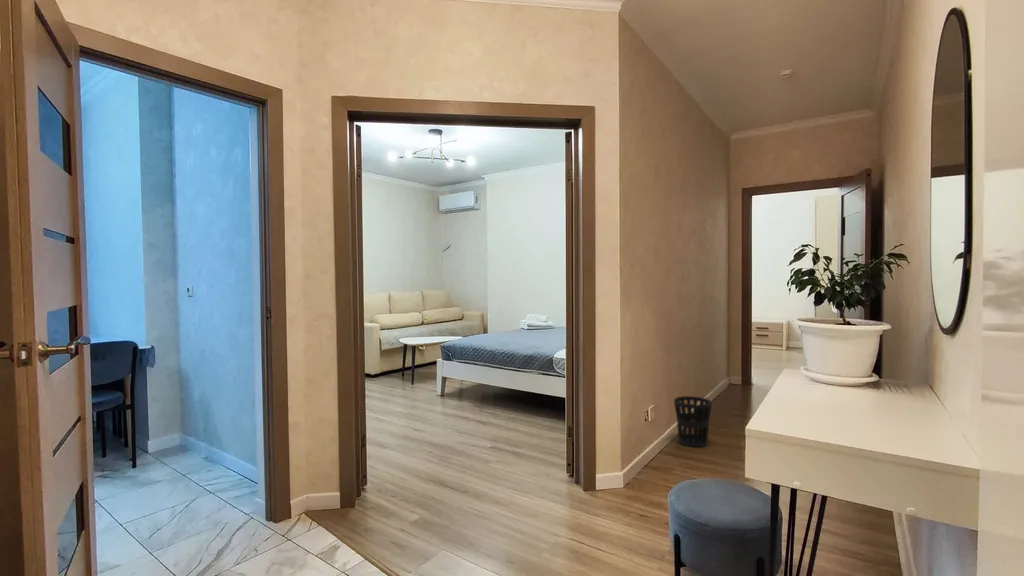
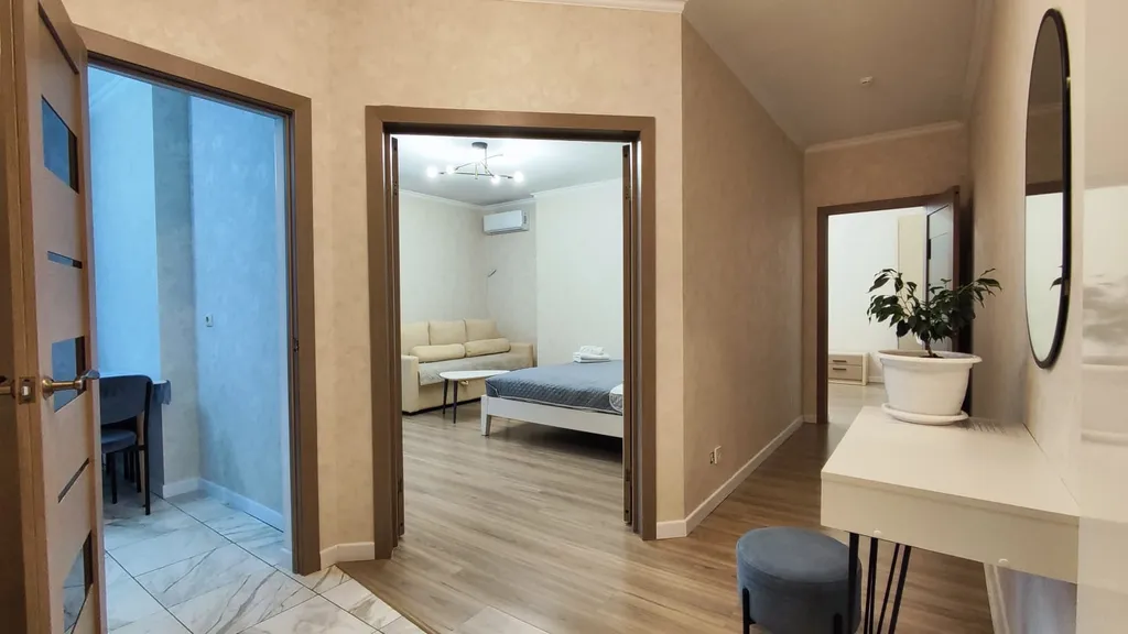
- wastebasket (692, 421)
